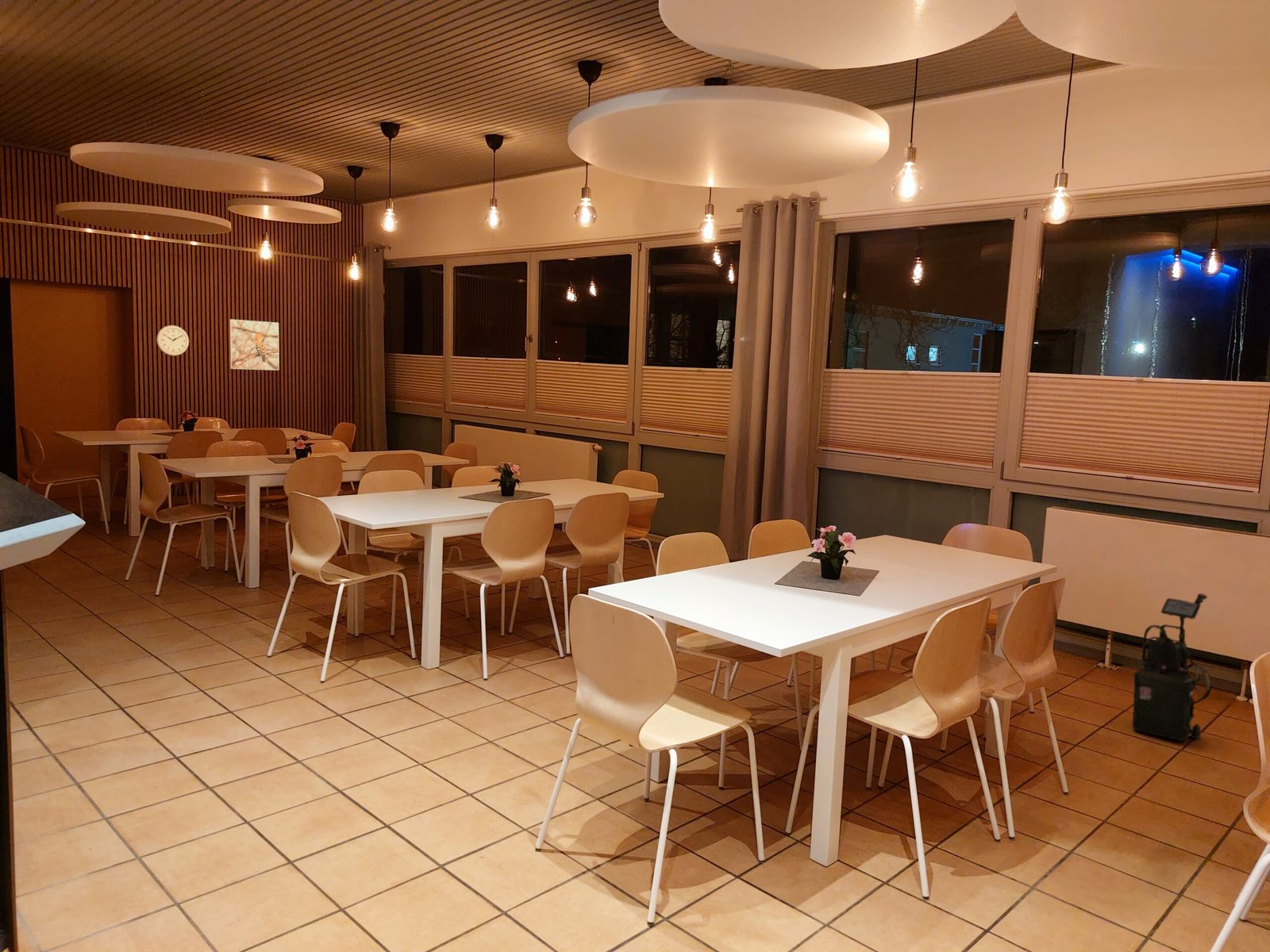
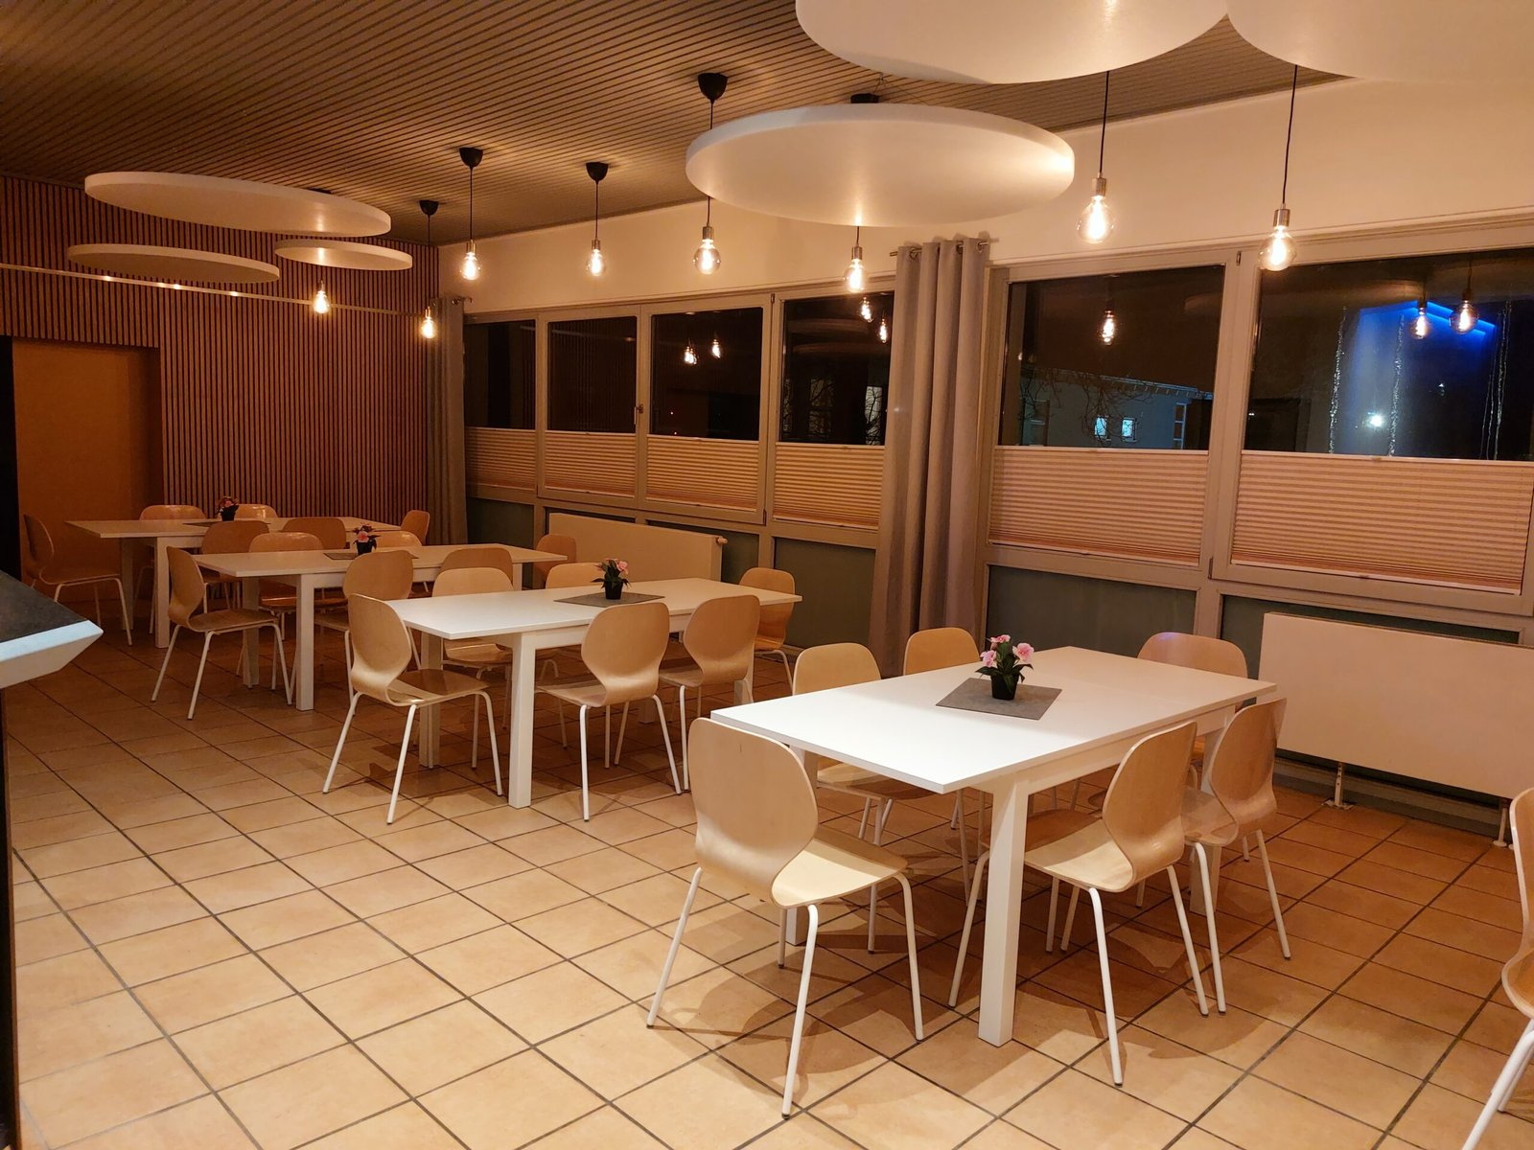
- vacuum cleaner (1172, 664)
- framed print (254, 345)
- wall clock (173, 340)
